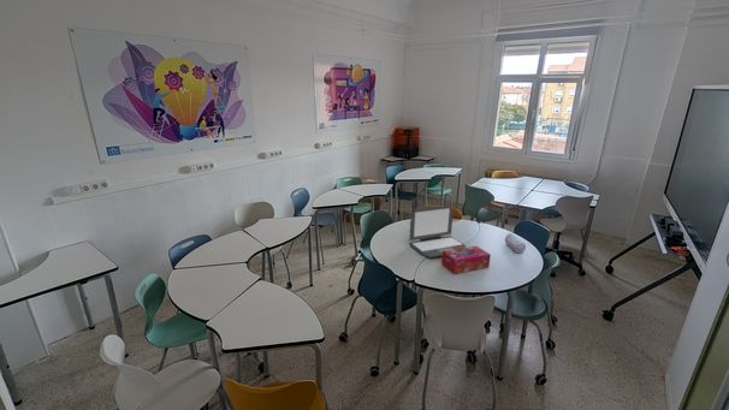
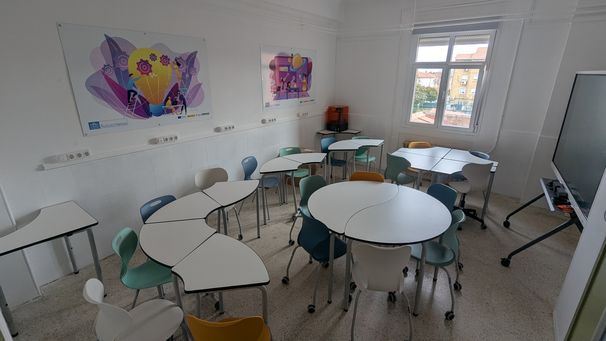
- laptop (440, 230)
- pencil case (515, 242)
- tissue box (466, 259)
